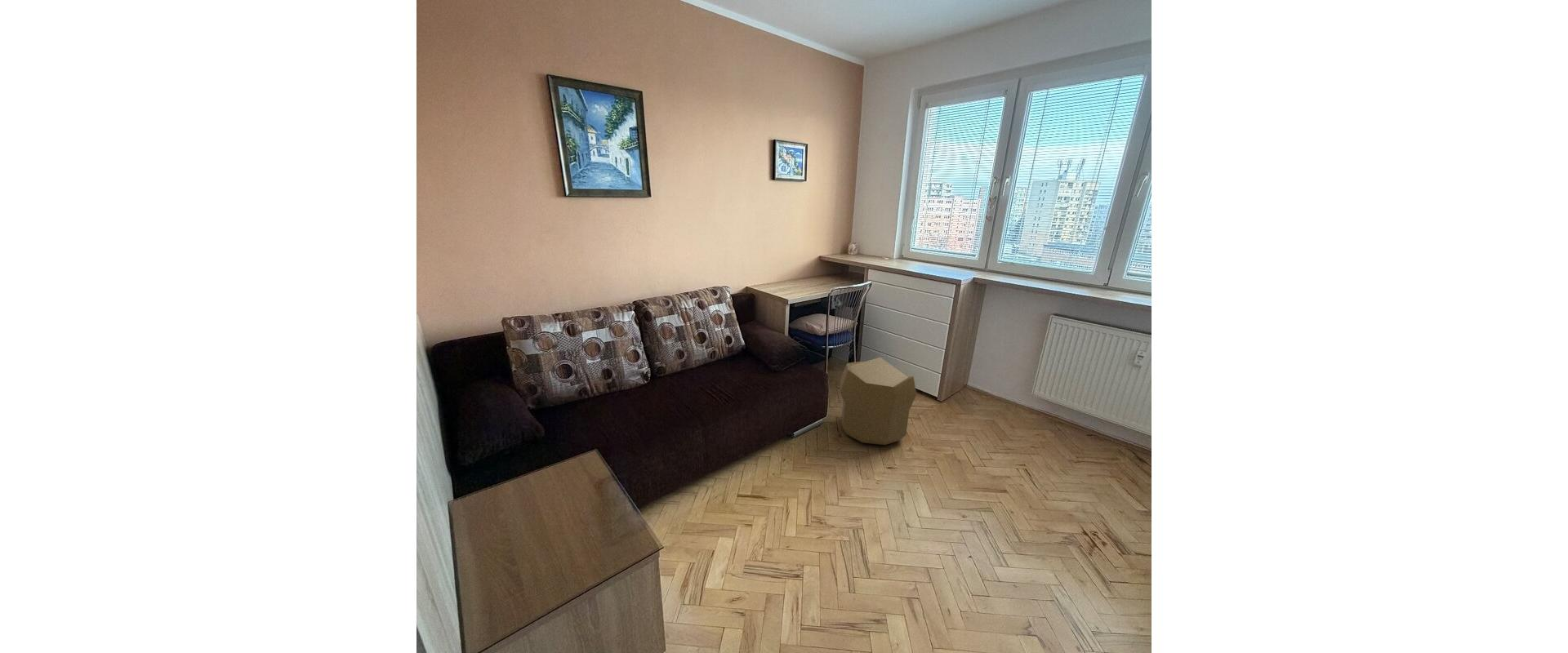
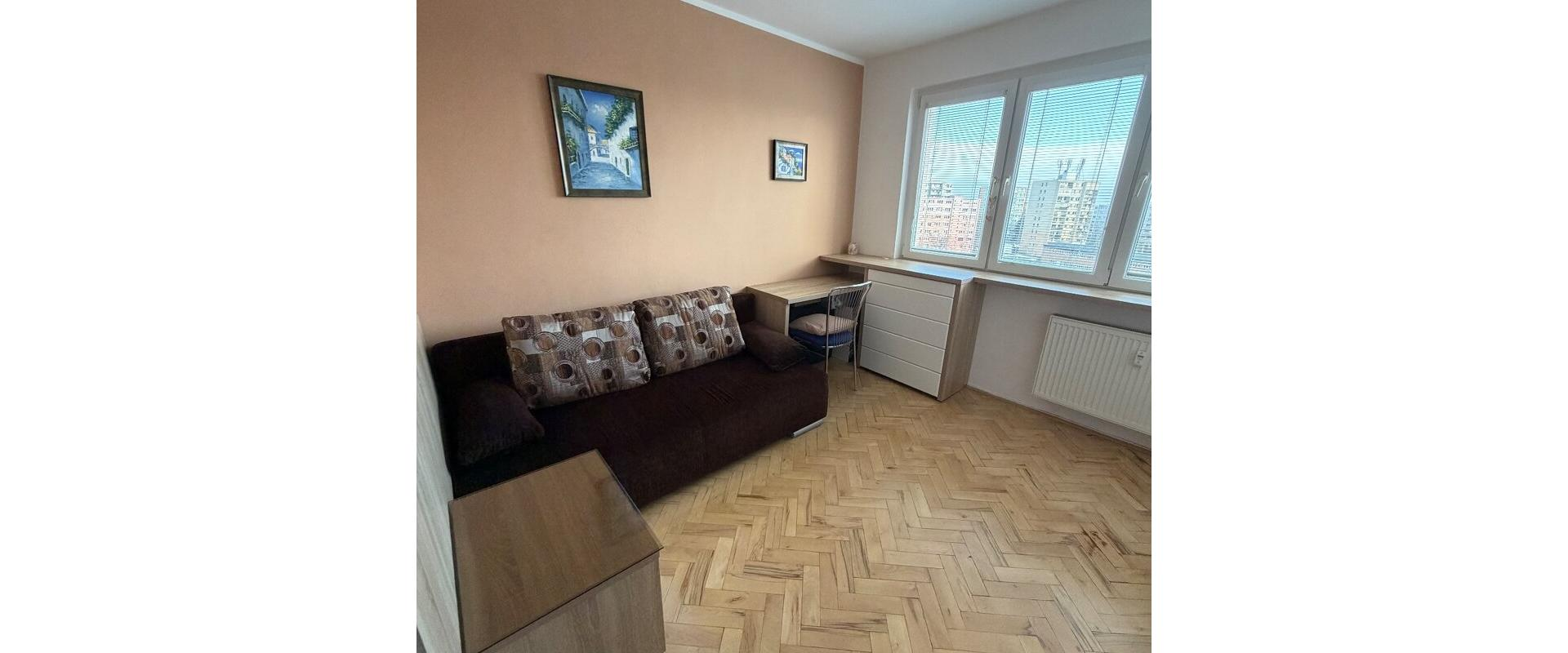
- pouf (875, 395)
